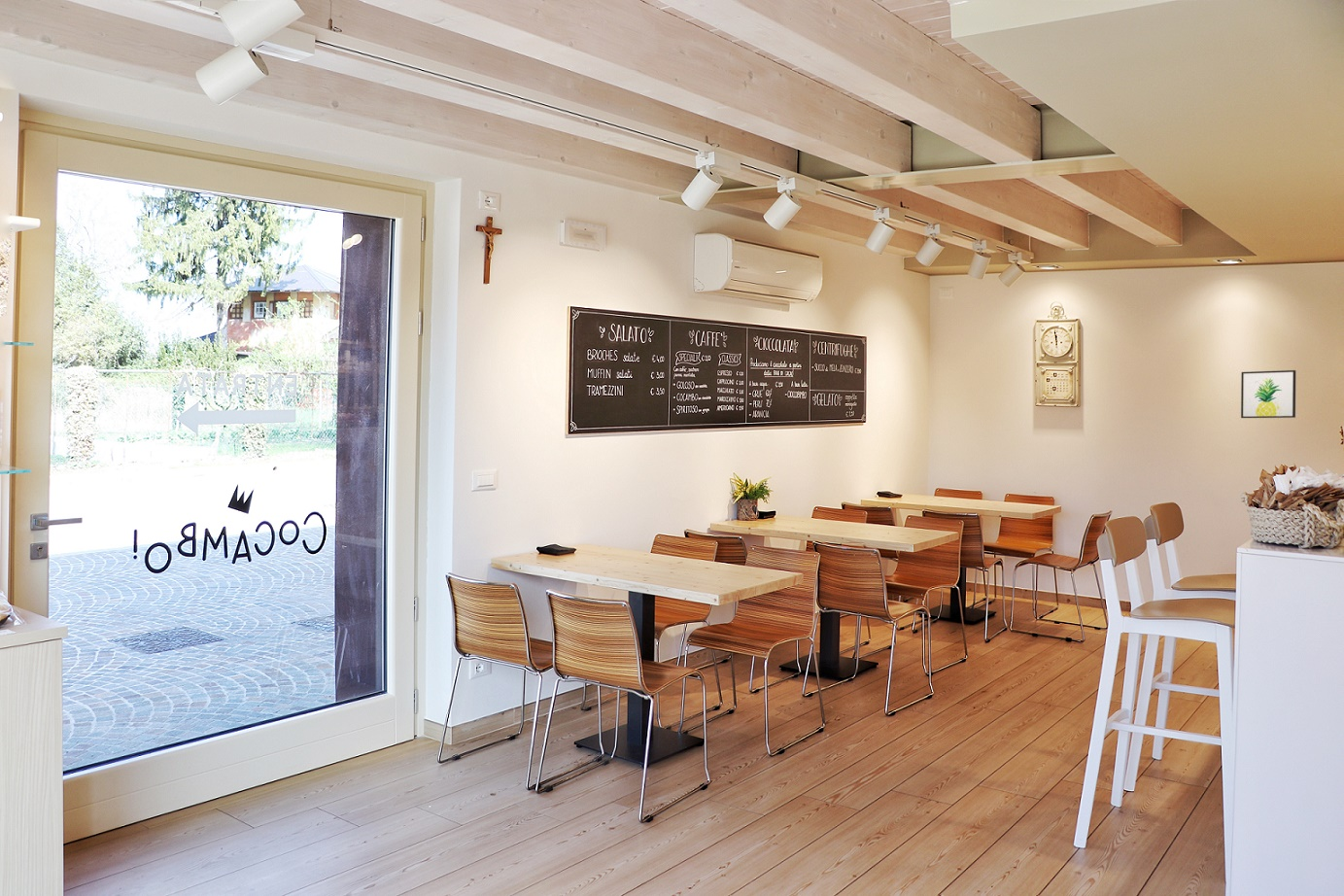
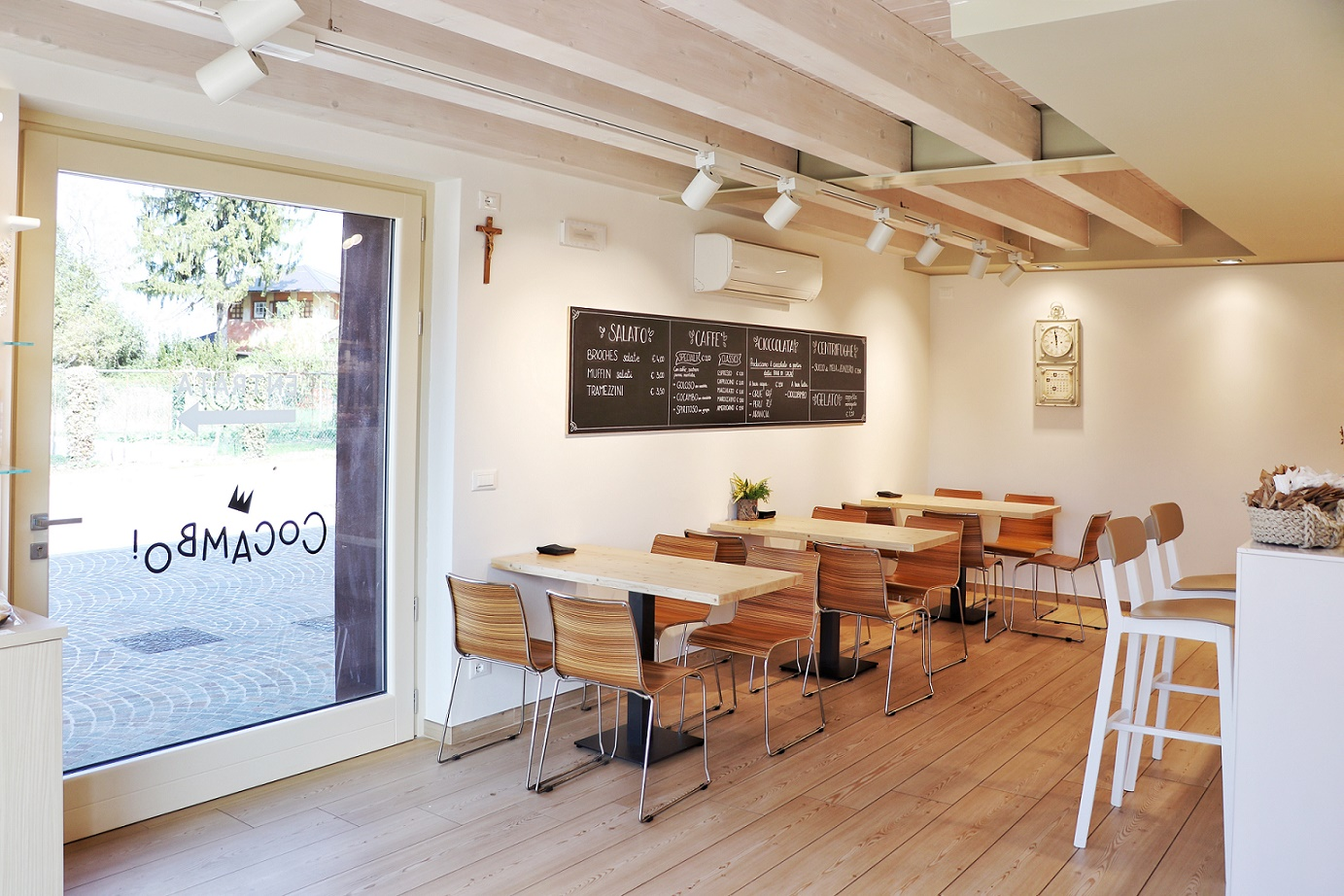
- wall art (1267, 394)
